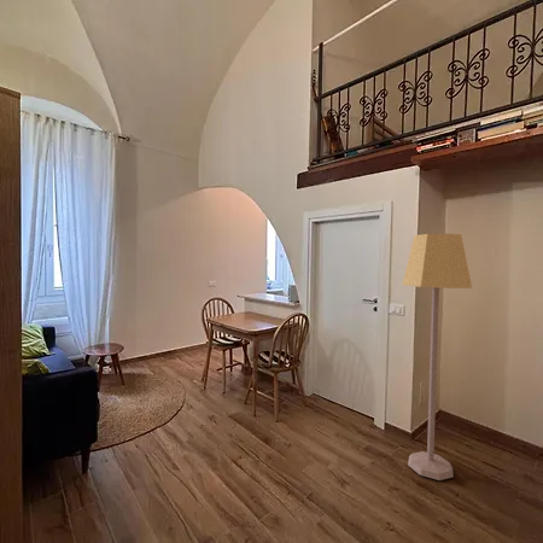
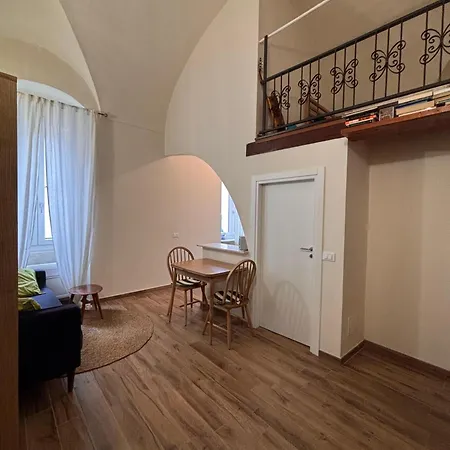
- lamp (433, 351)
